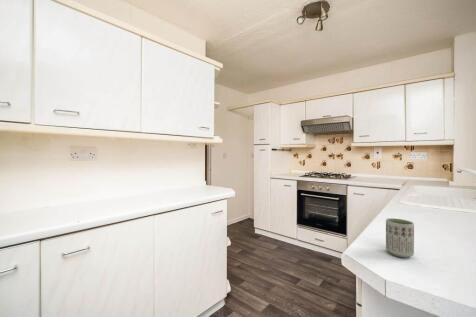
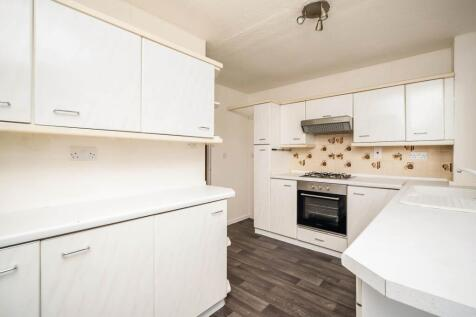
- cup (399, 237)
